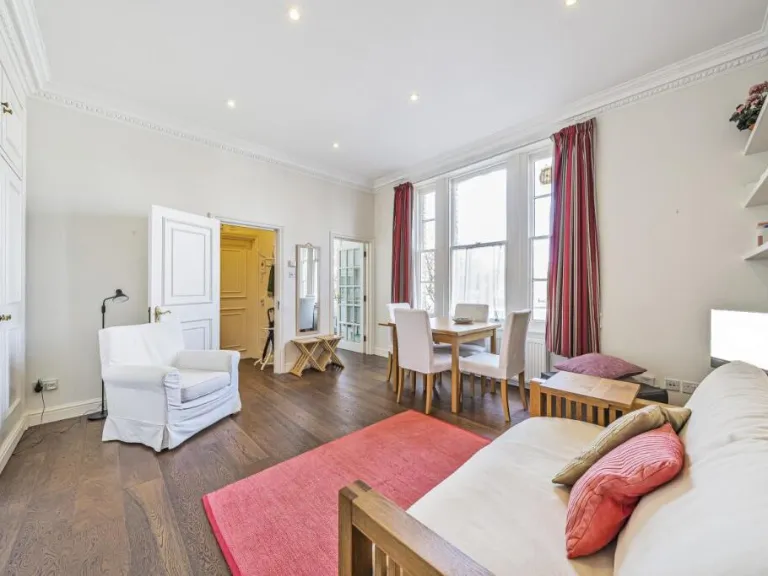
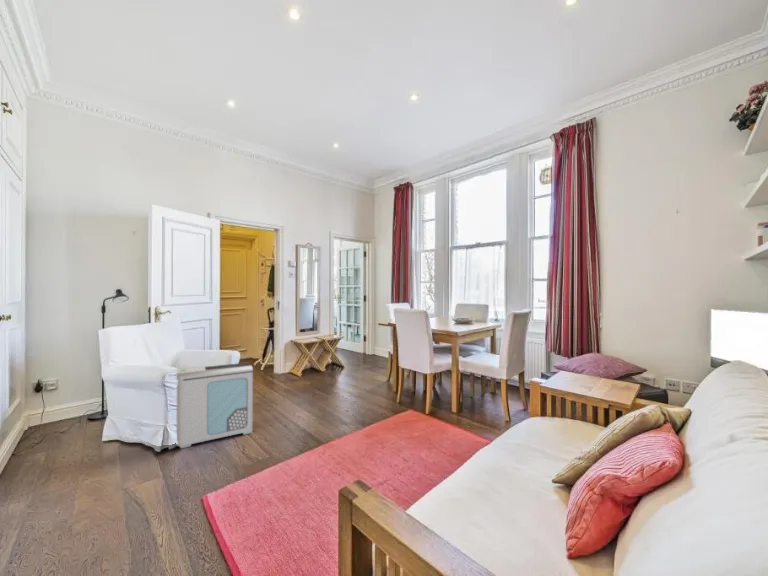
+ air purifier (217, 401)
